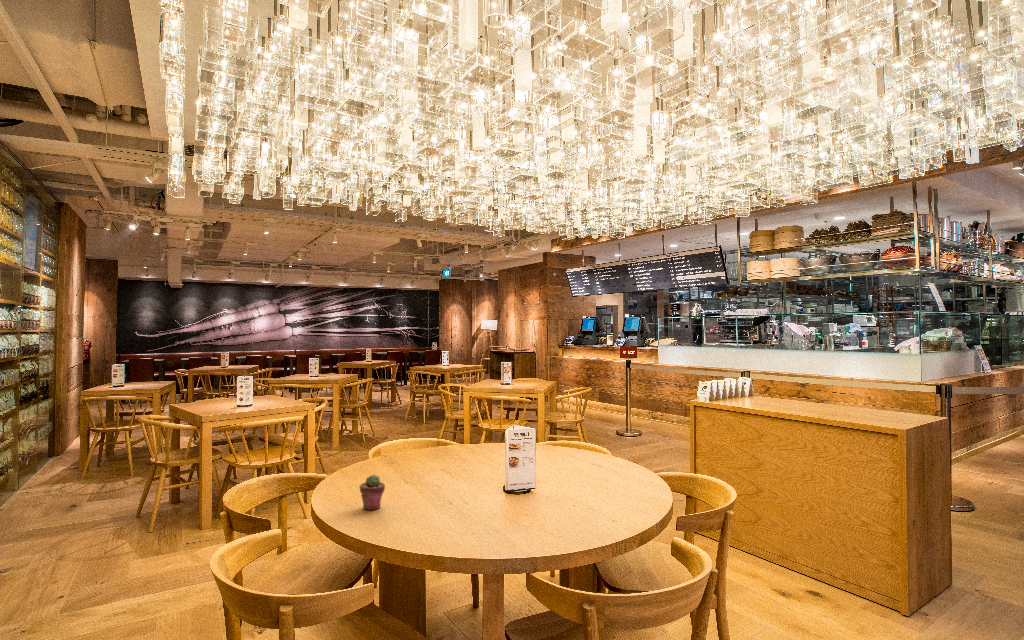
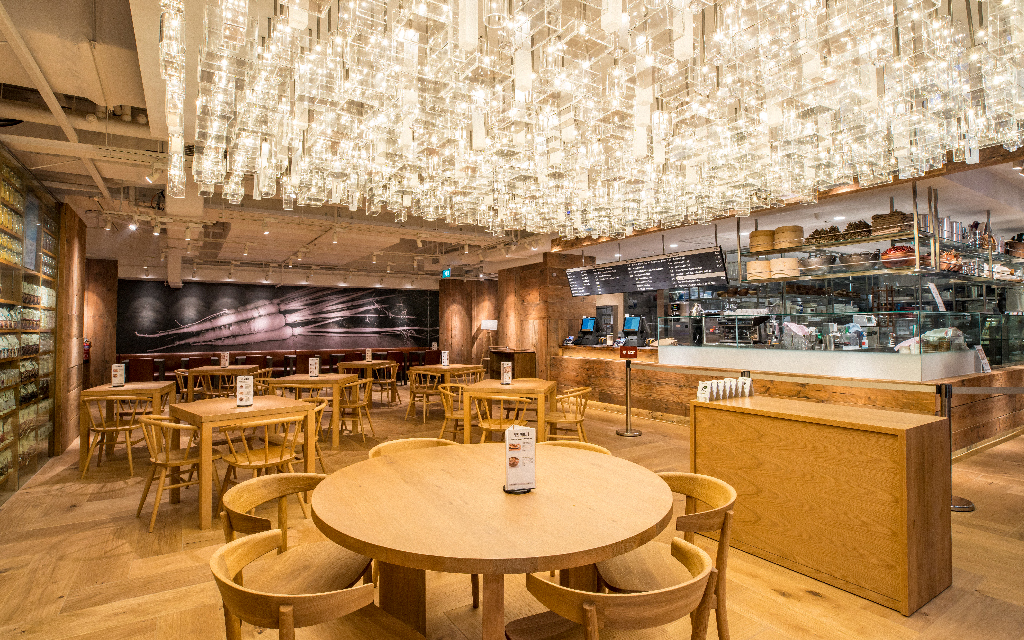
- potted succulent (372, 491)
